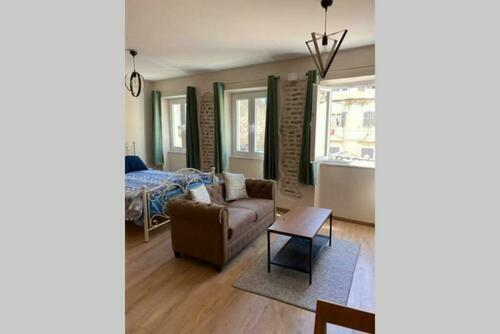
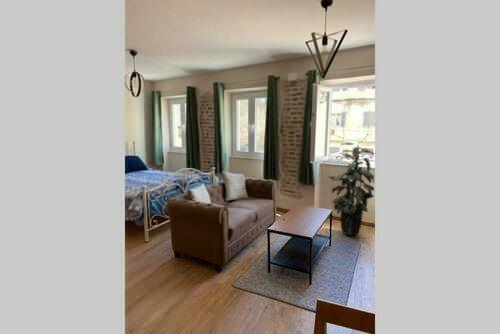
+ indoor plant (351, 188)
